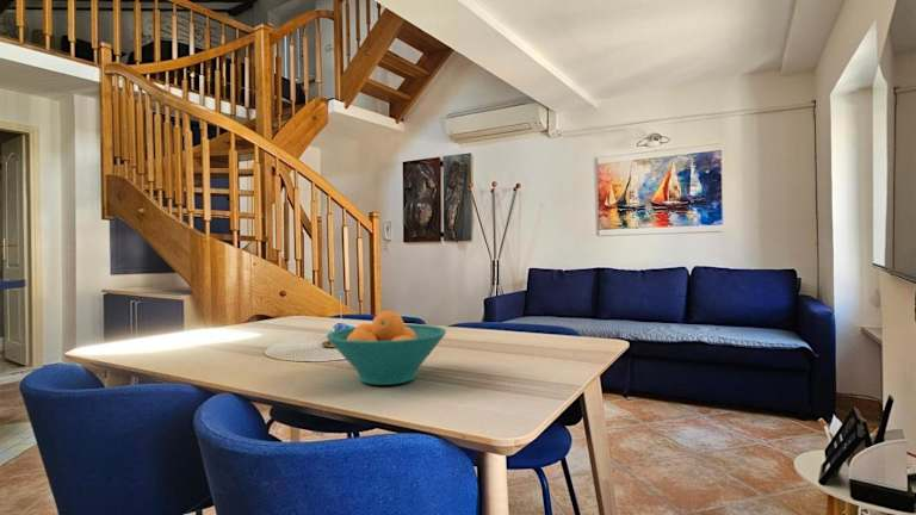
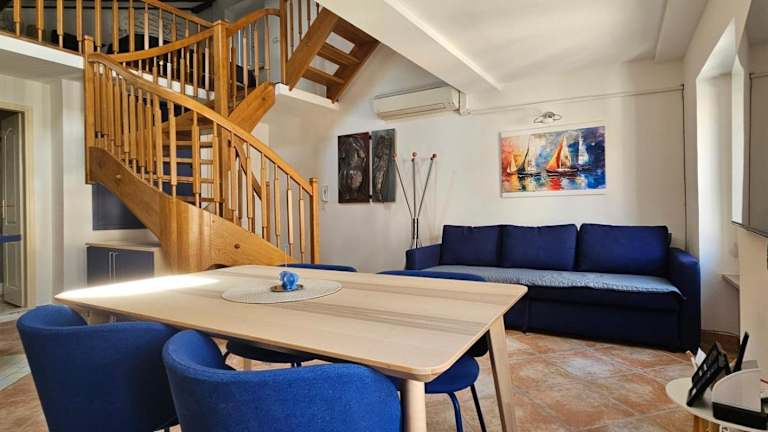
- fruit bowl (386, 345)
